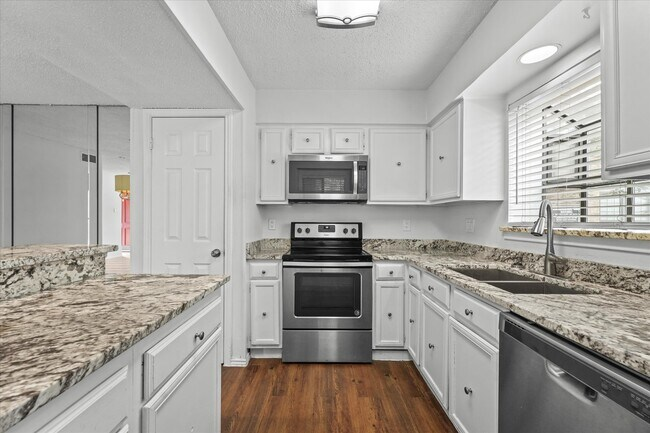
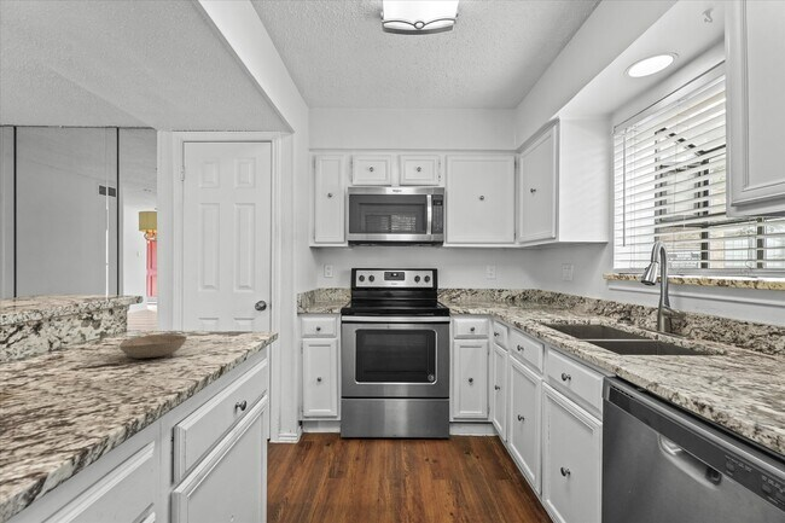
+ bowl (155, 347)
